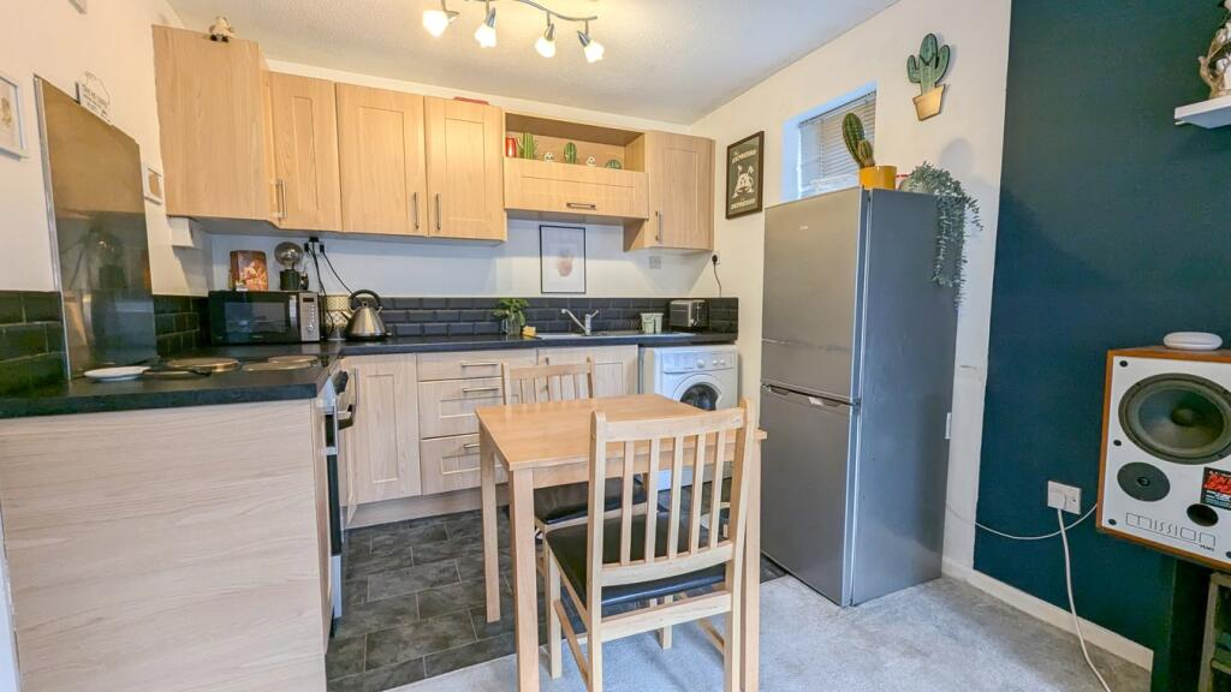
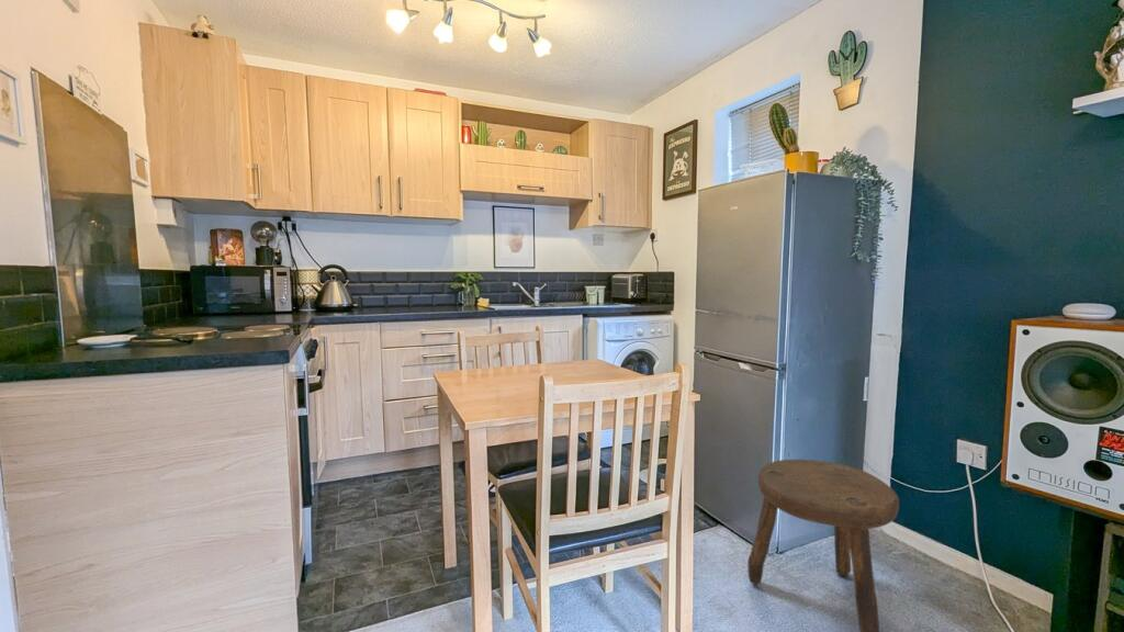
+ stool (834, 545)
